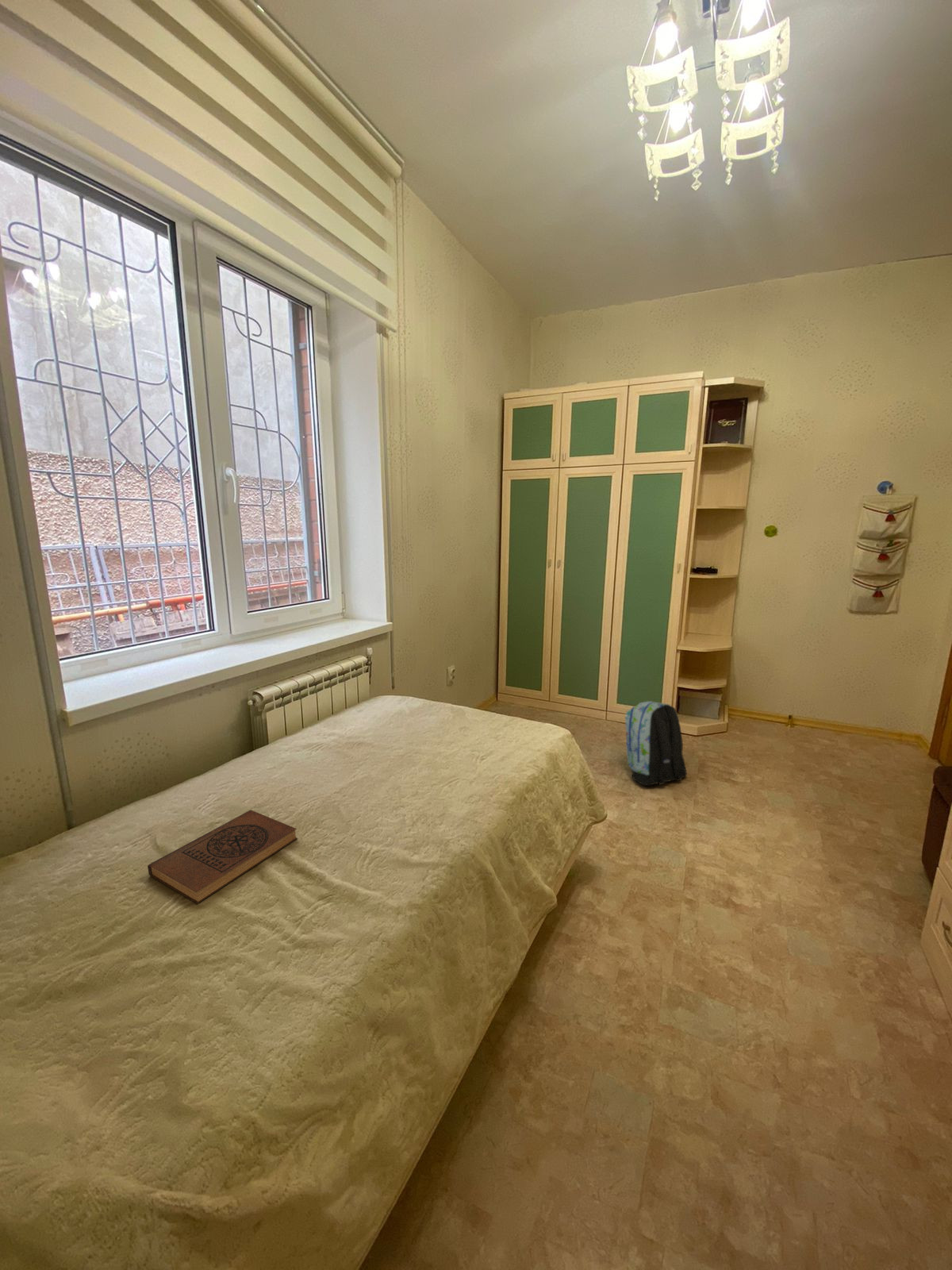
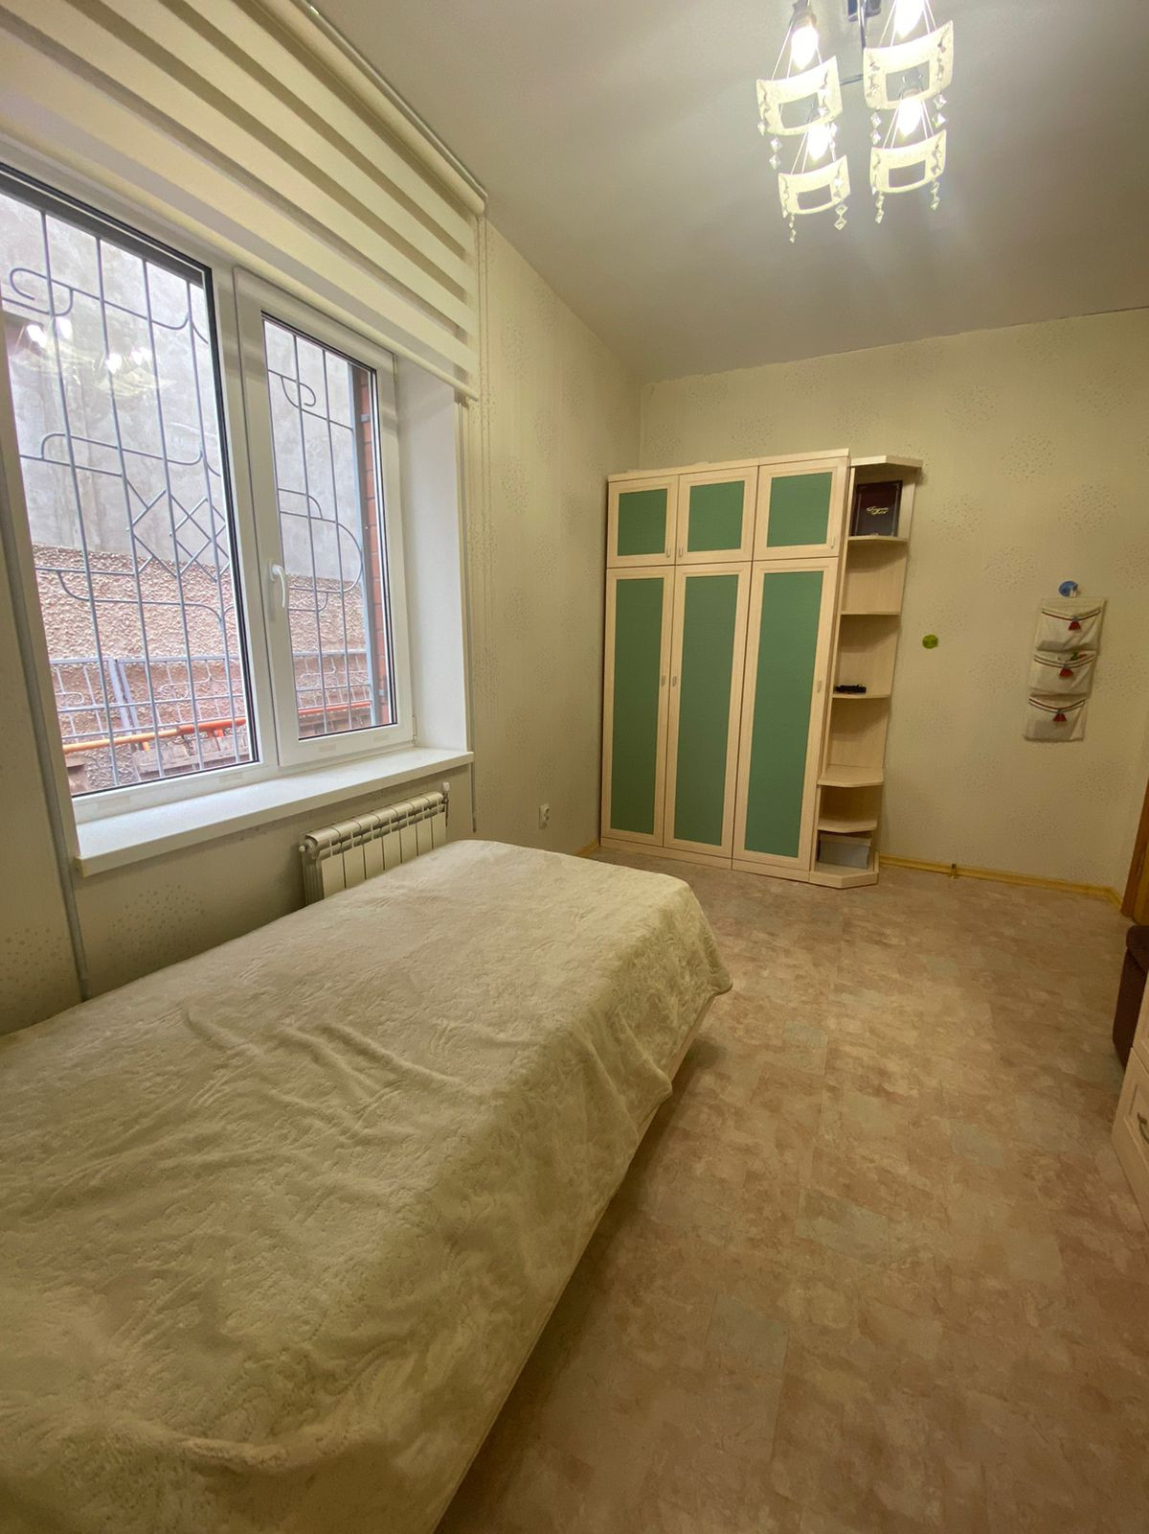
- book (227, 850)
- backpack (654, 738)
